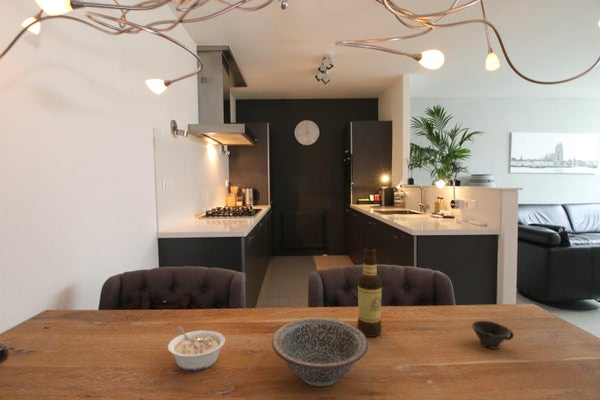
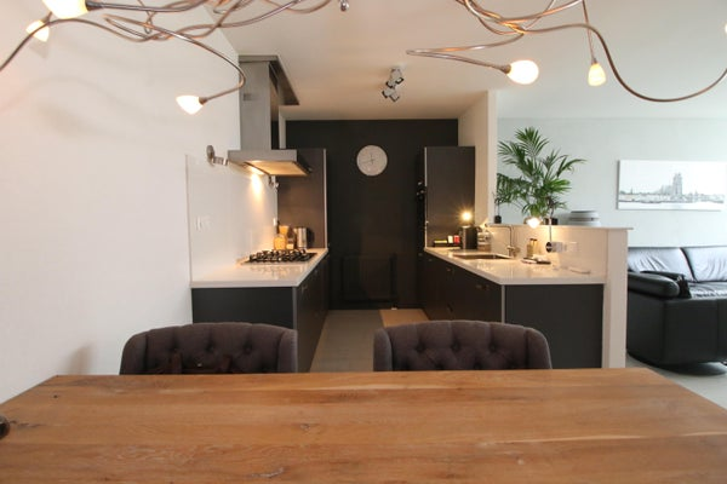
- bottle (369, 290)
- cup (492, 336)
- legume (195, 349)
- decorative bowl (319, 355)
